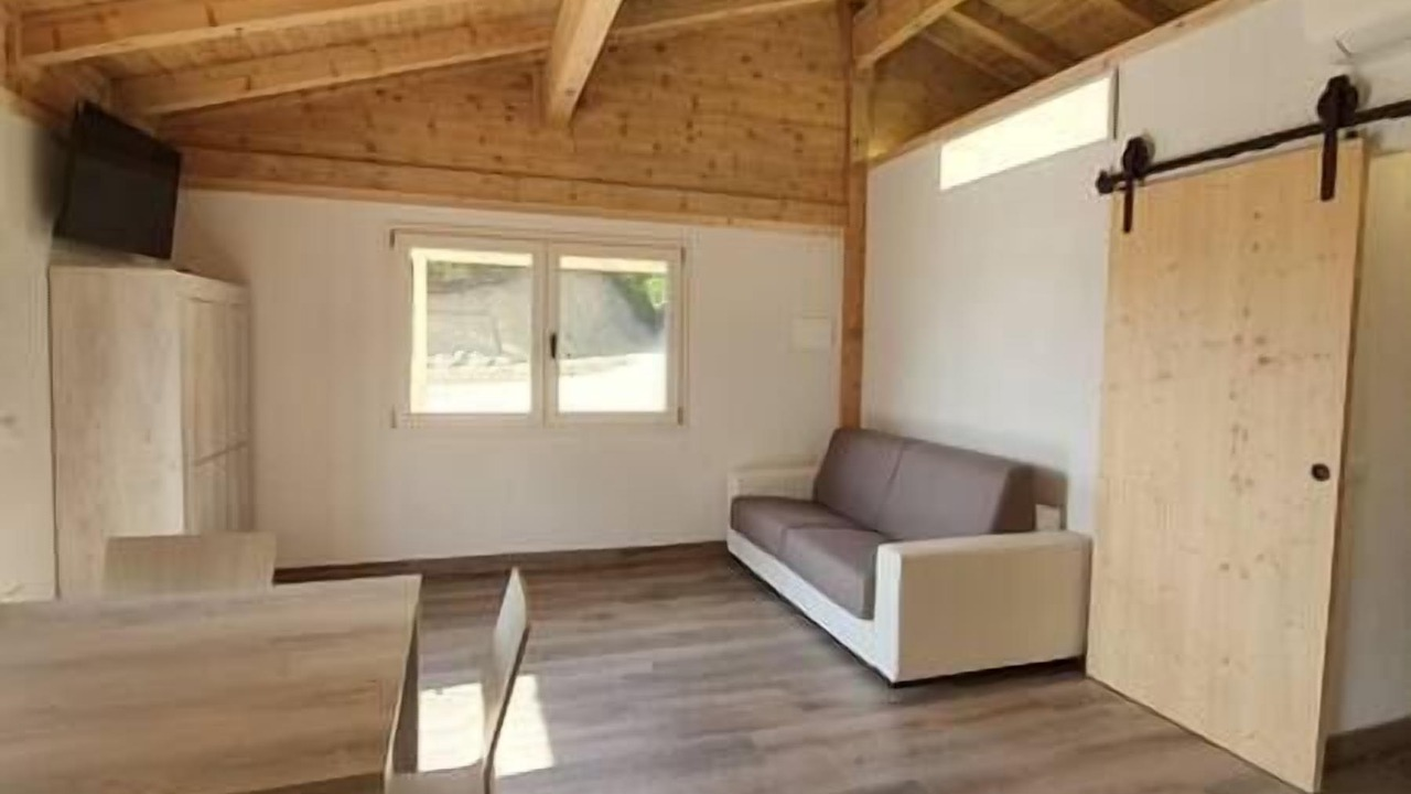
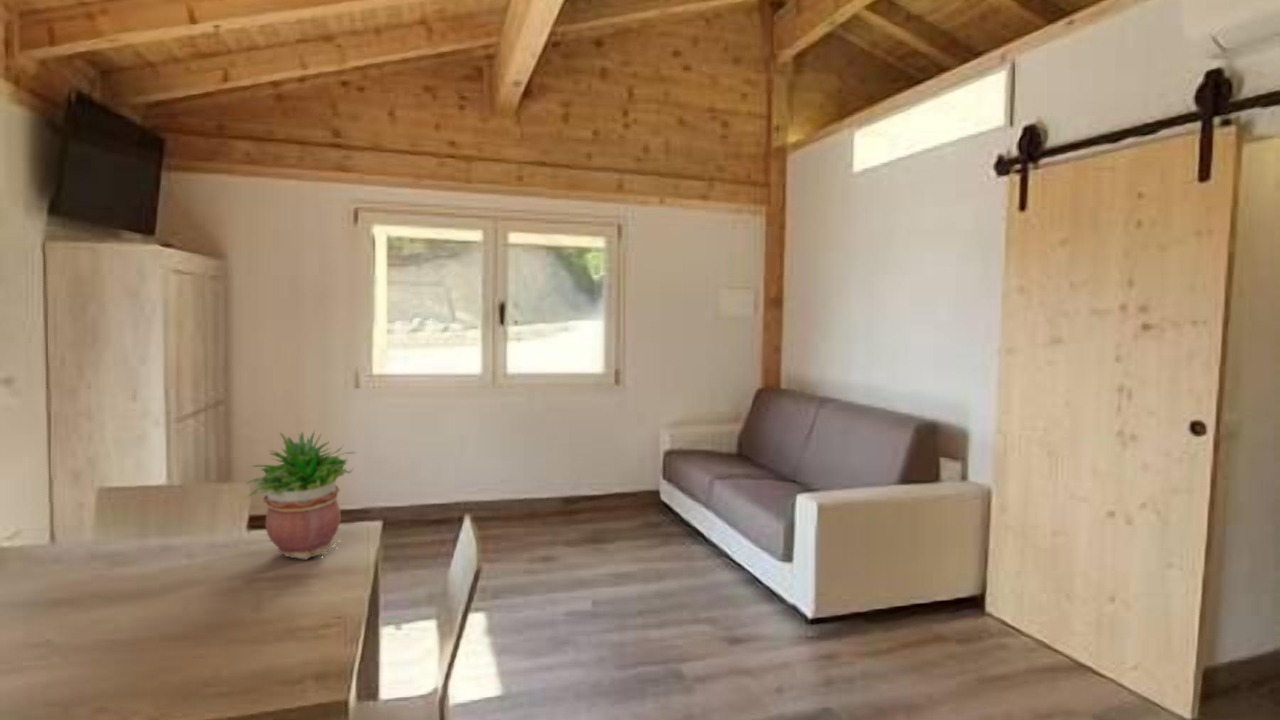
+ potted plant (302, 492)
